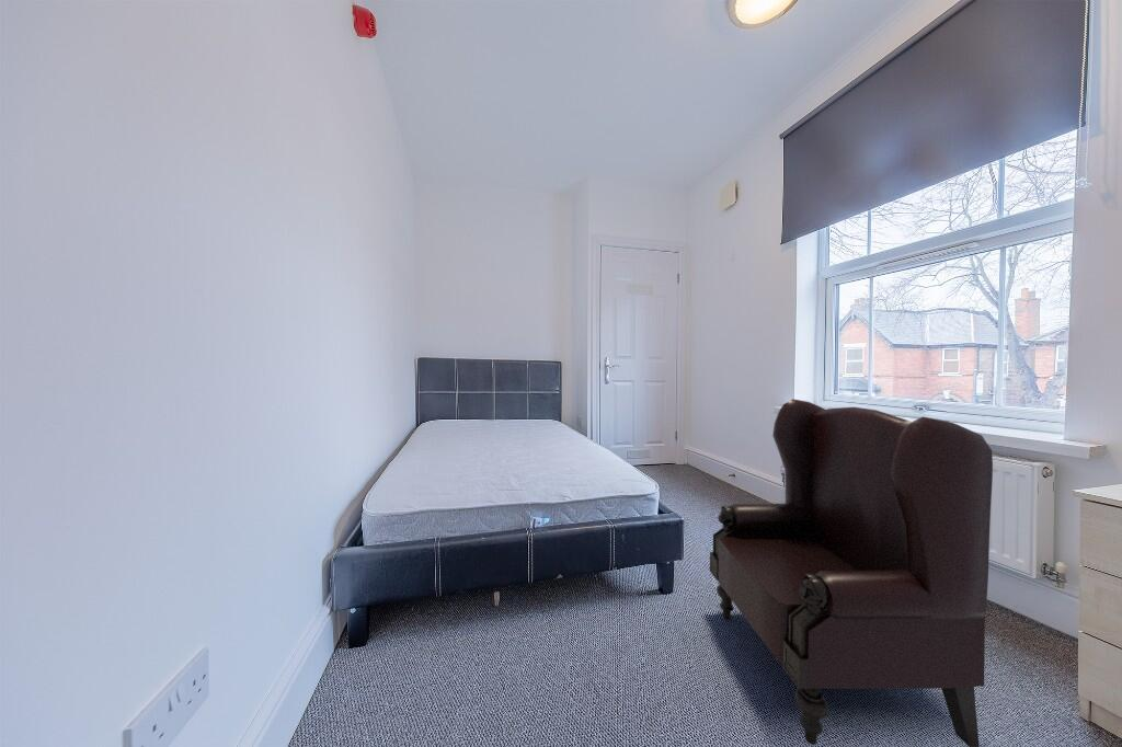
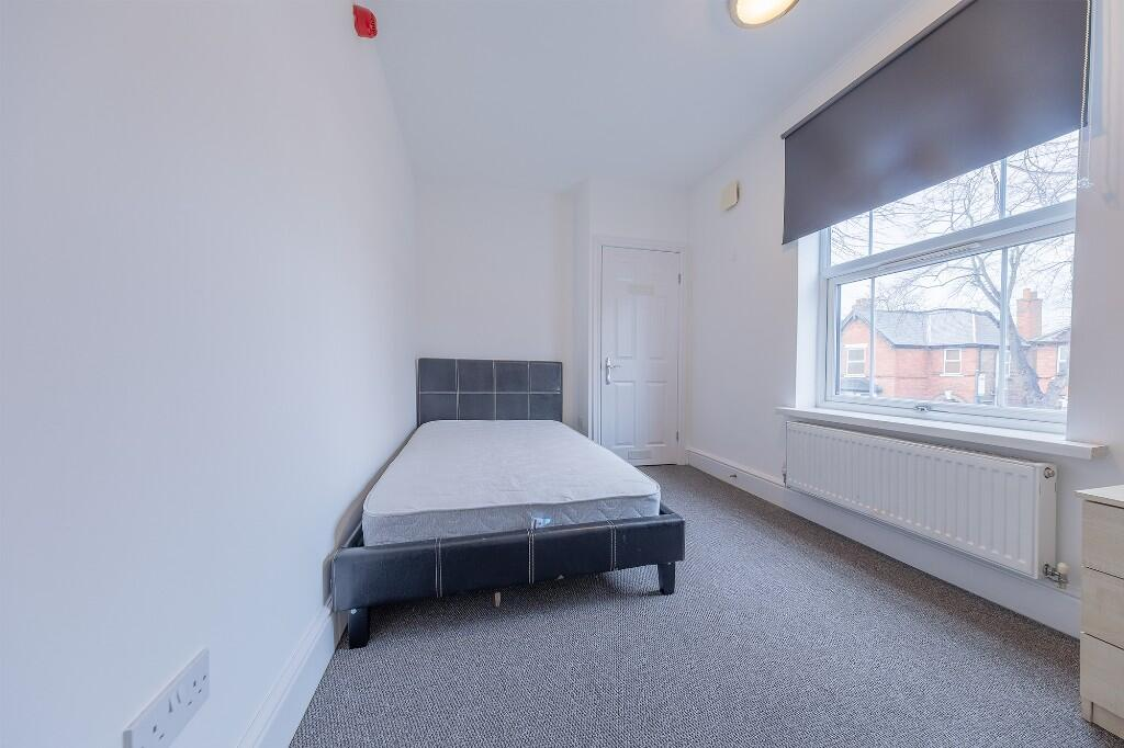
- armchair (817, 537)
